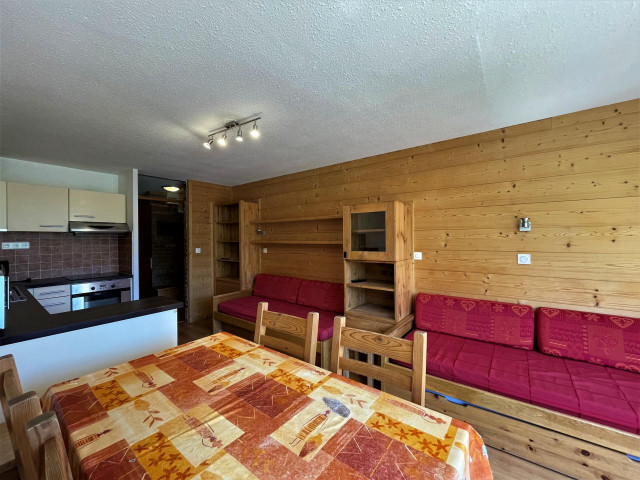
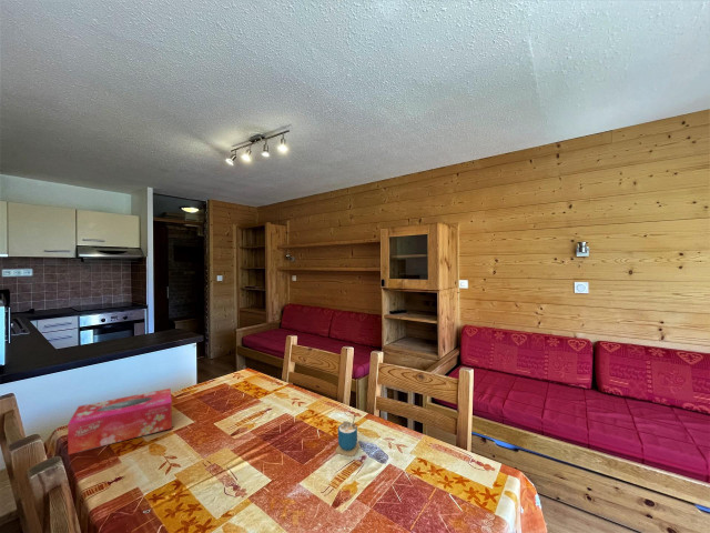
+ tissue box (125, 416)
+ cup (347, 431)
